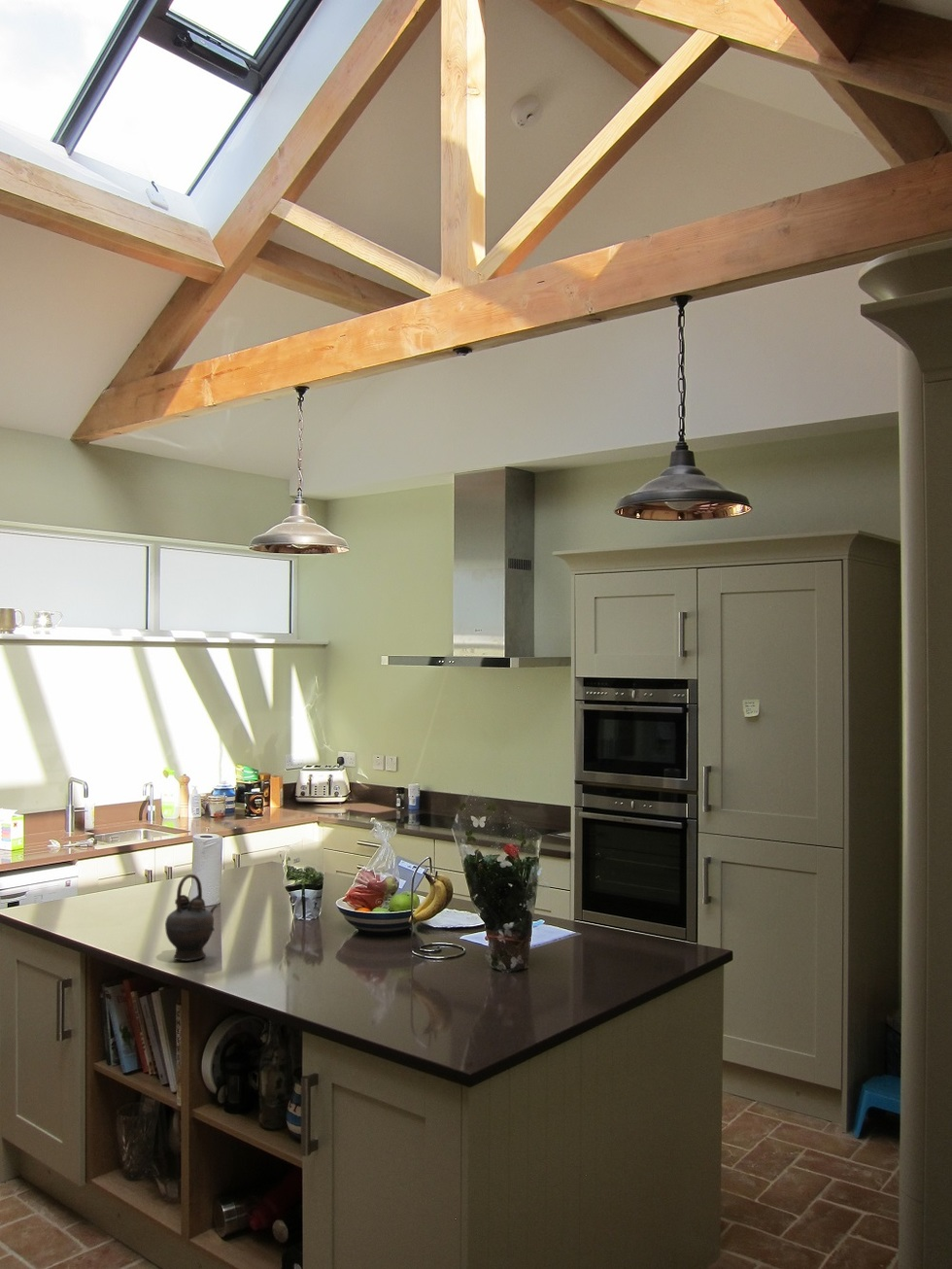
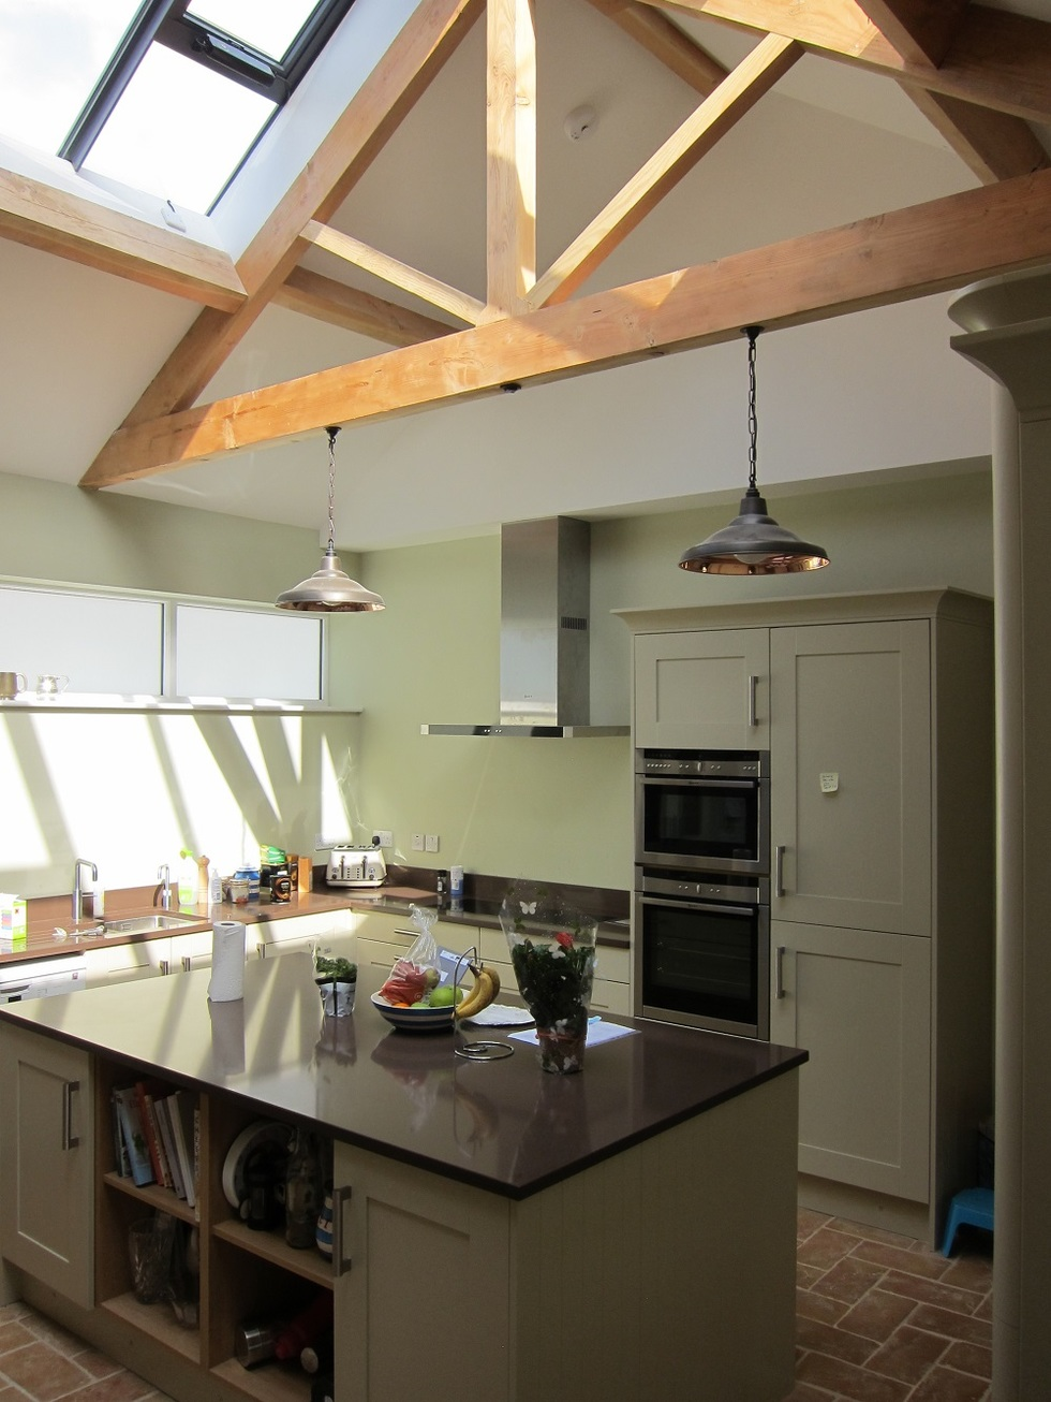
- teapot (194, 915)
